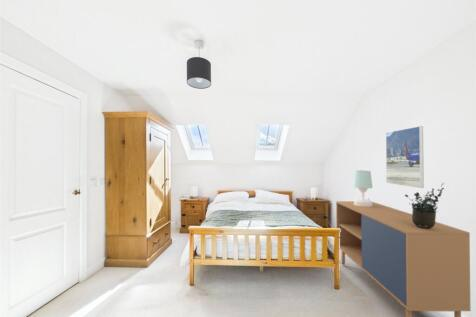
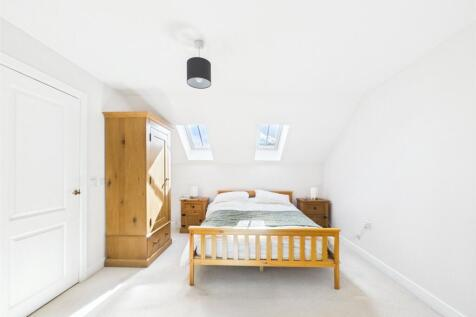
- potted plant (426, 205)
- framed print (402, 157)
- table lamp (362, 187)
- storage cabinet (384, 250)
